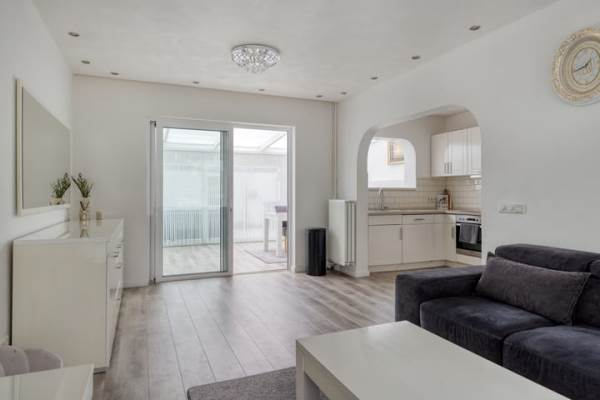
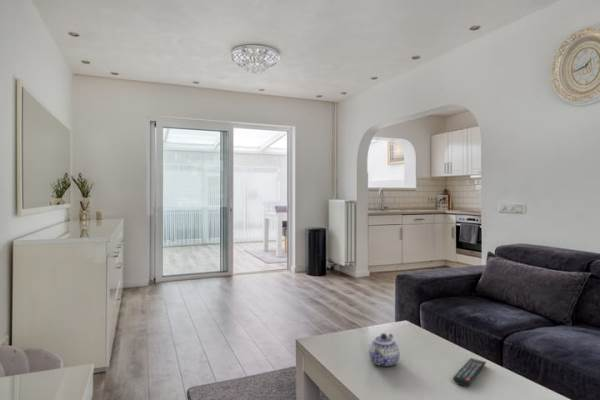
+ teapot (384, 347)
+ remote control (470, 371)
